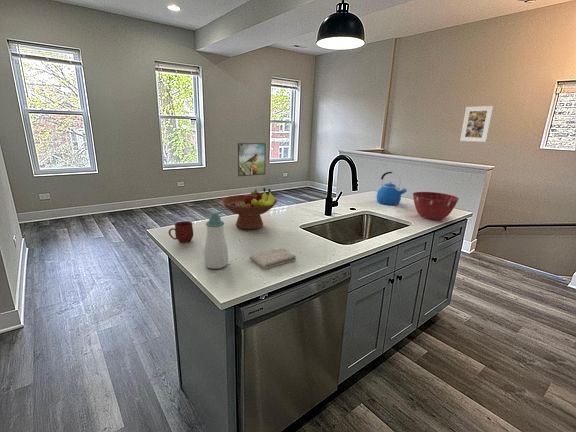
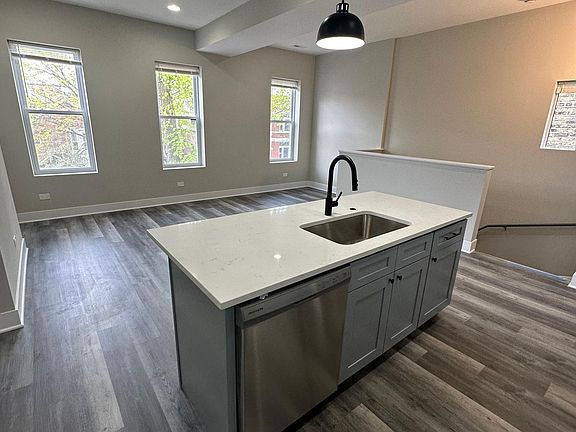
- fruit bowl (249, 208)
- washcloth (273, 257)
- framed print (475, 124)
- mixing bowl (433, 206)
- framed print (252, 159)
- kettle (392, 187)
- mug (180, 232)
- soap bottle (215, 239)
